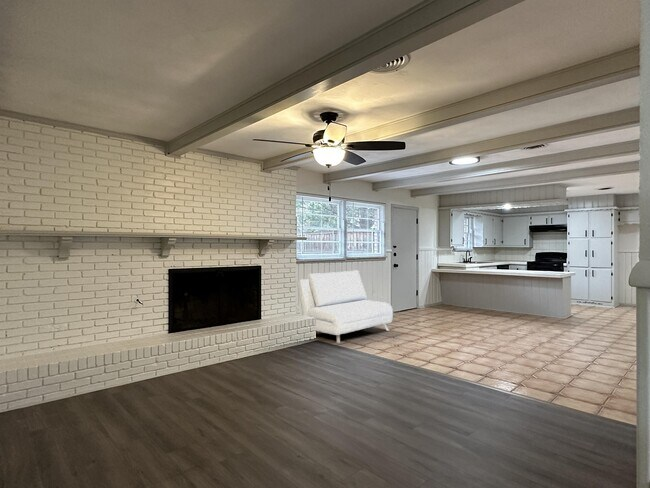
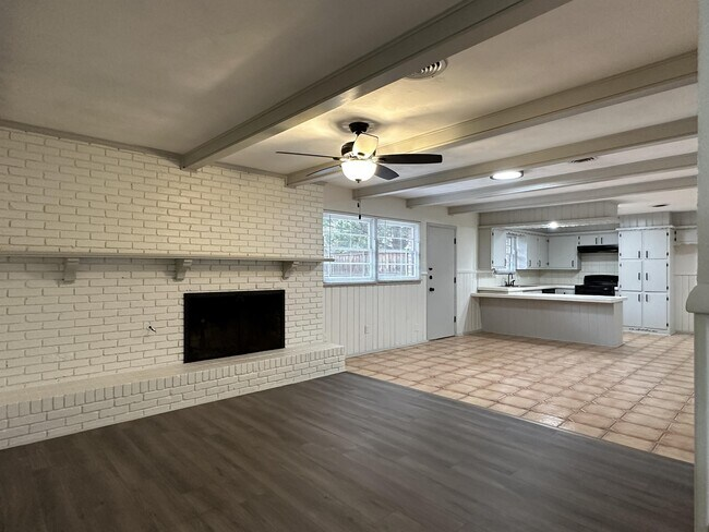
- sofa (345, 302)
